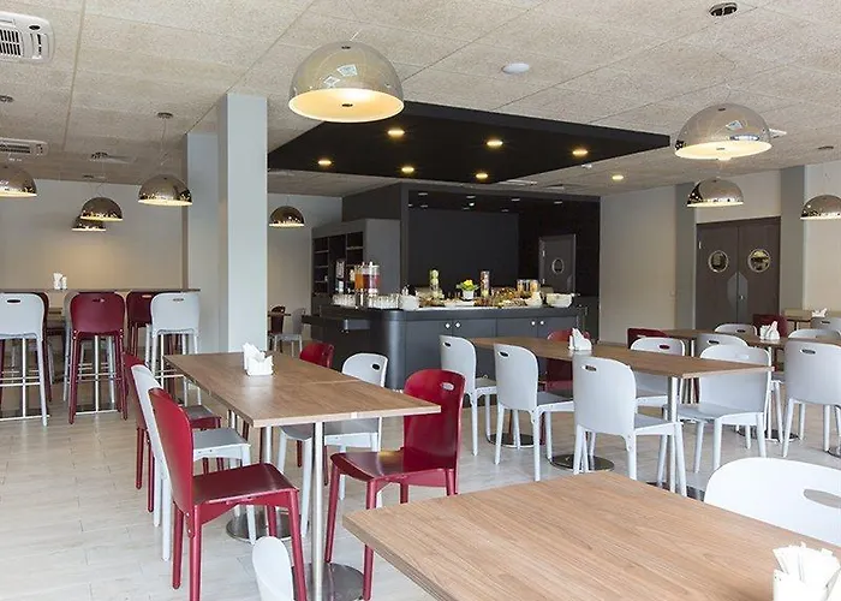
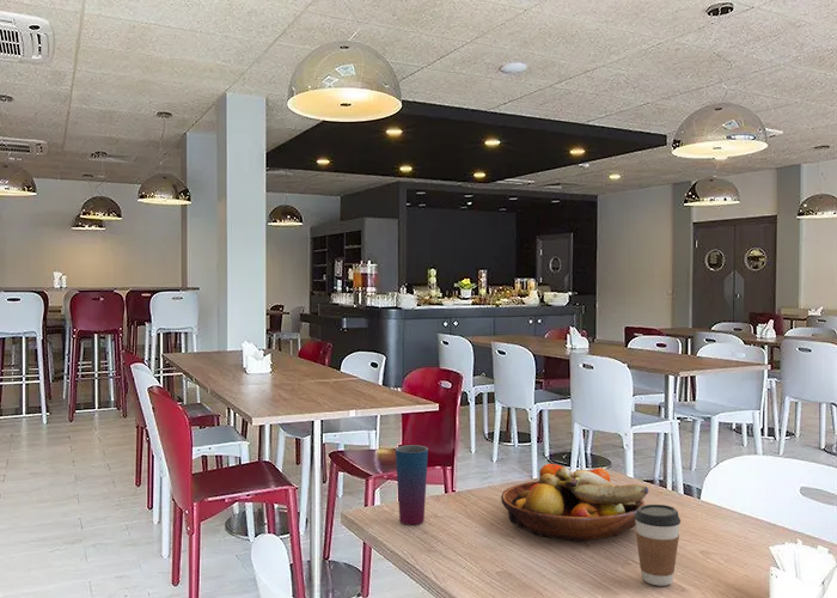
+ cup (411, 484)
+ coffee cup (656, 544)
+ fruit bowl (573, 492)
